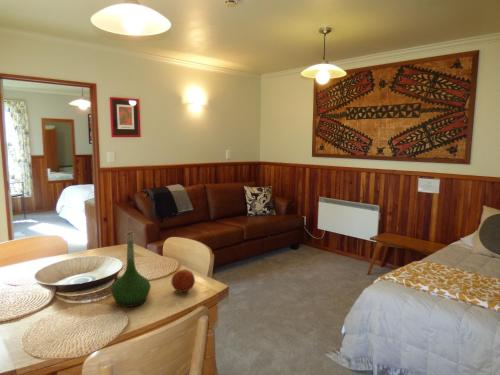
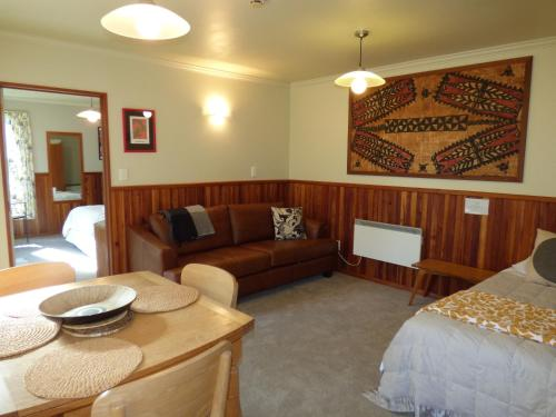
- fruit (183, 280)
- vase (130, 266)
